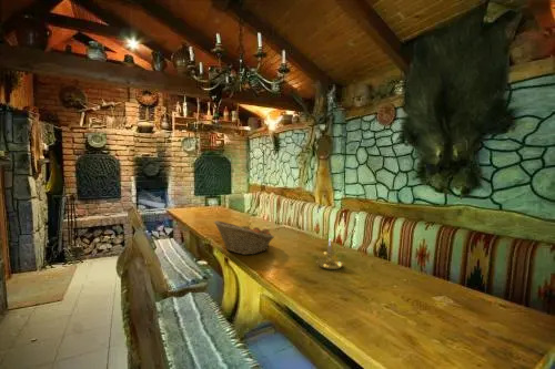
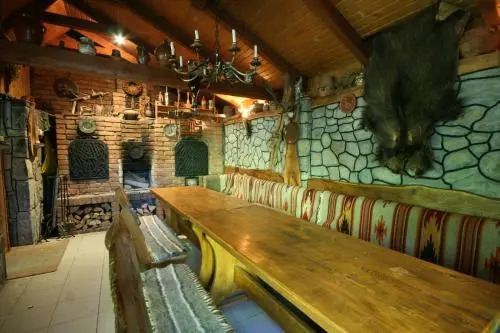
- fruit basket (243, 234)
- candle holder (327, 250)
